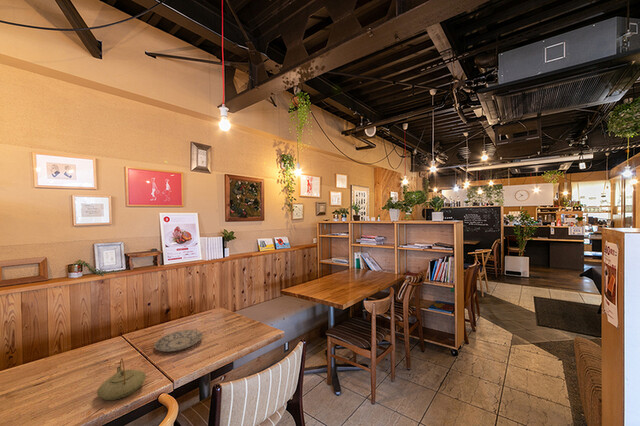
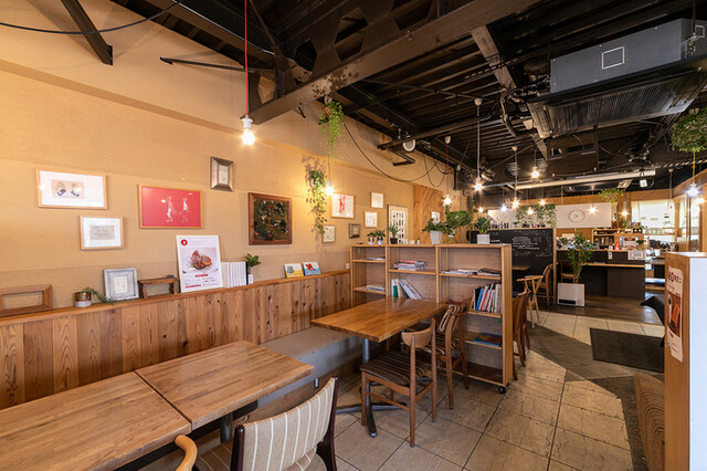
- teapot (122, 374)
- plate (179, 341)
